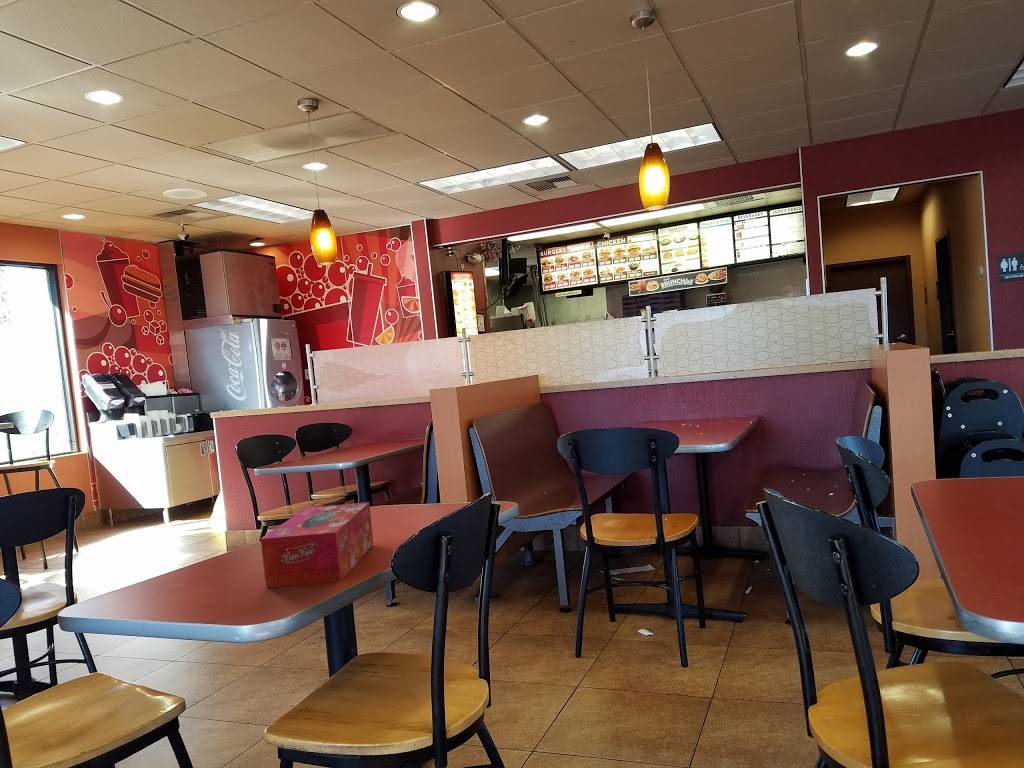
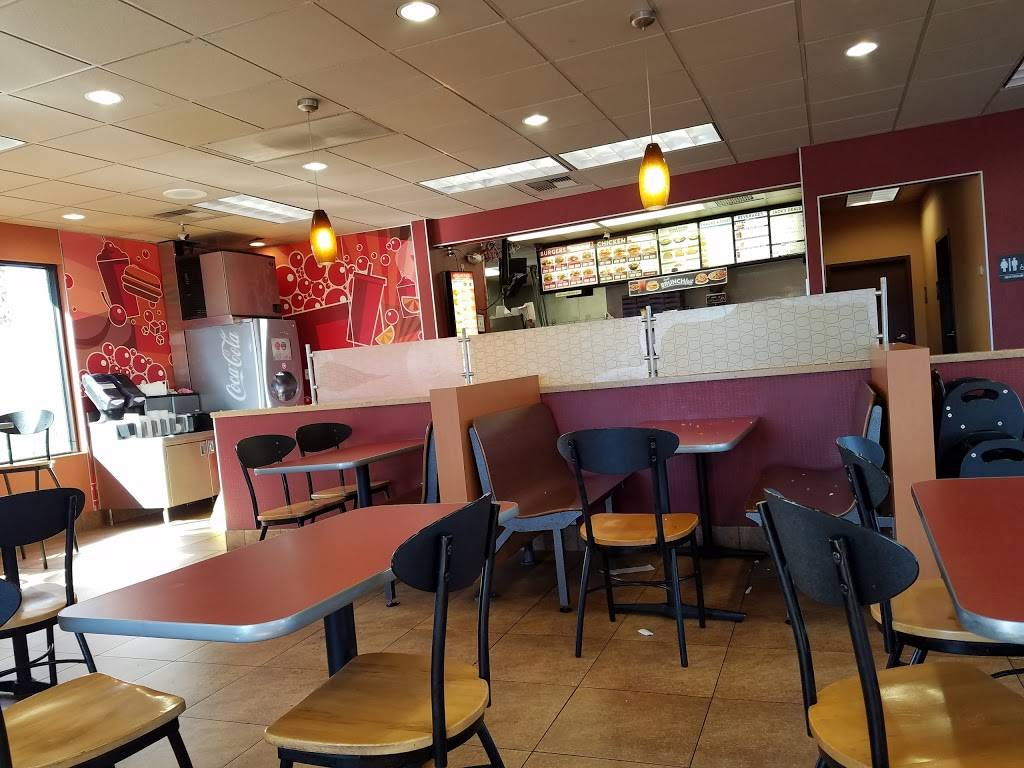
- tissue box (321, 541)
